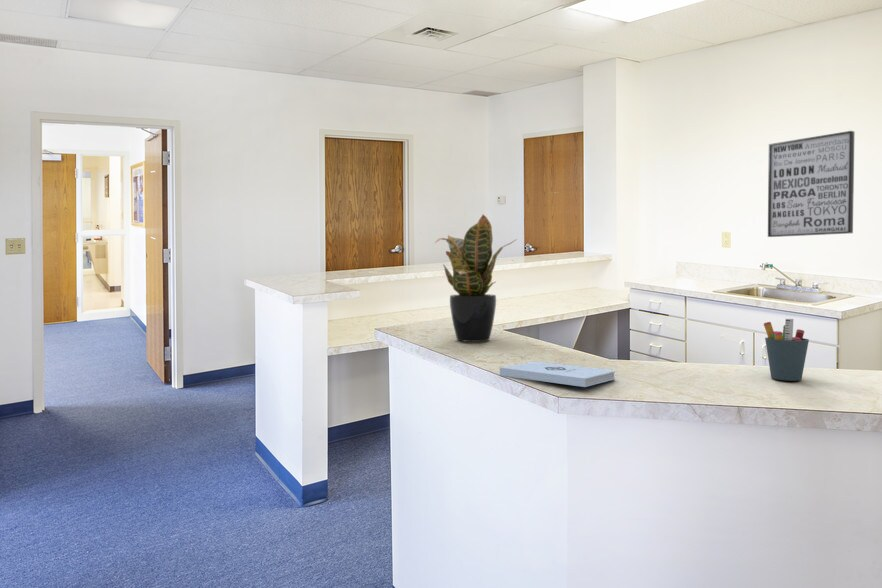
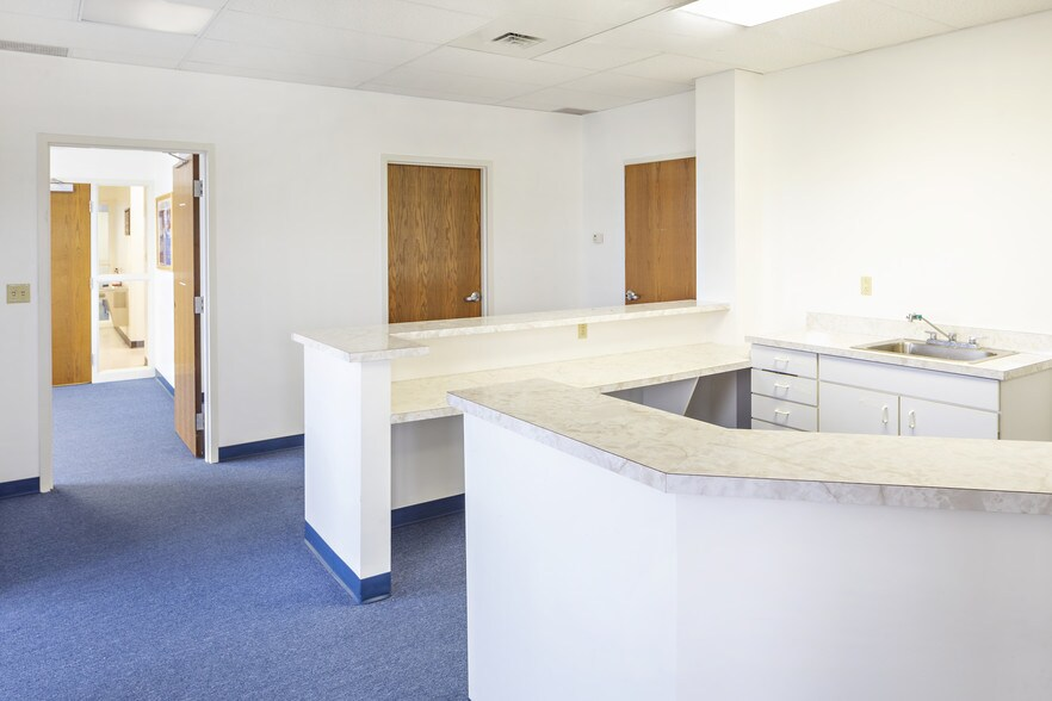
- notepad (557, 373)
- wall art (808, 186)
- potted plant (469, 275)
- pen holder (785, 347)
